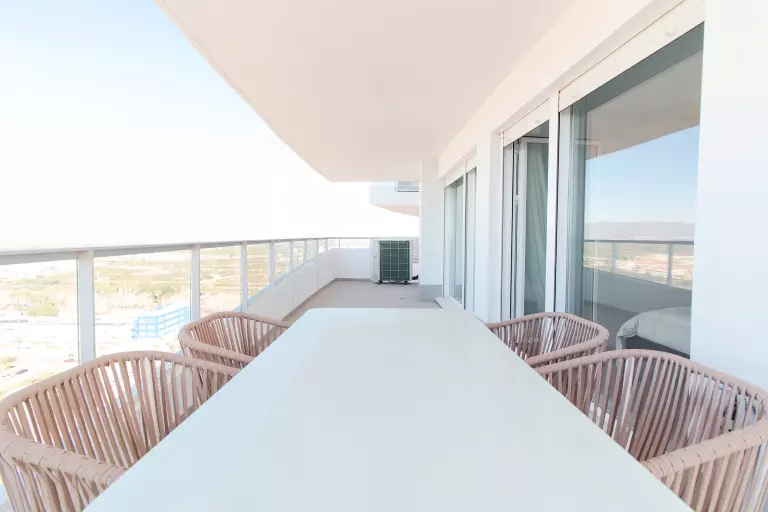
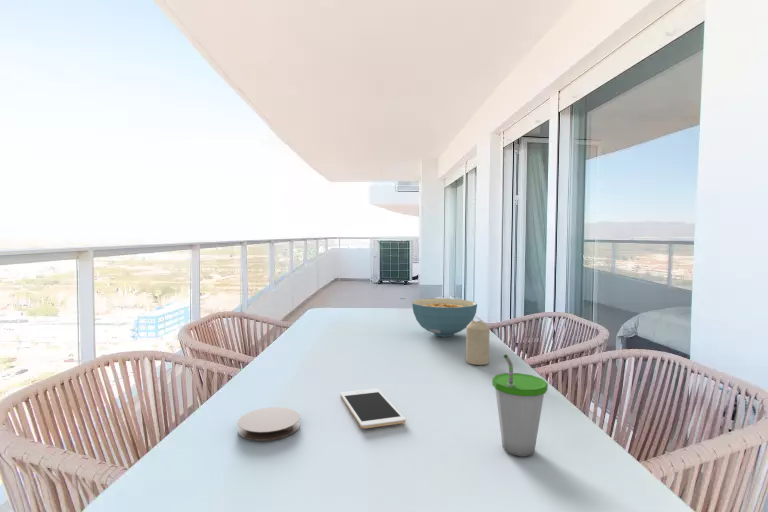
+ cell phone (370, 406)
+ cereal bowl (443, 318)
+ coaster (269, 422)
+ cup (519, 399)
+ candle (477, 341)
